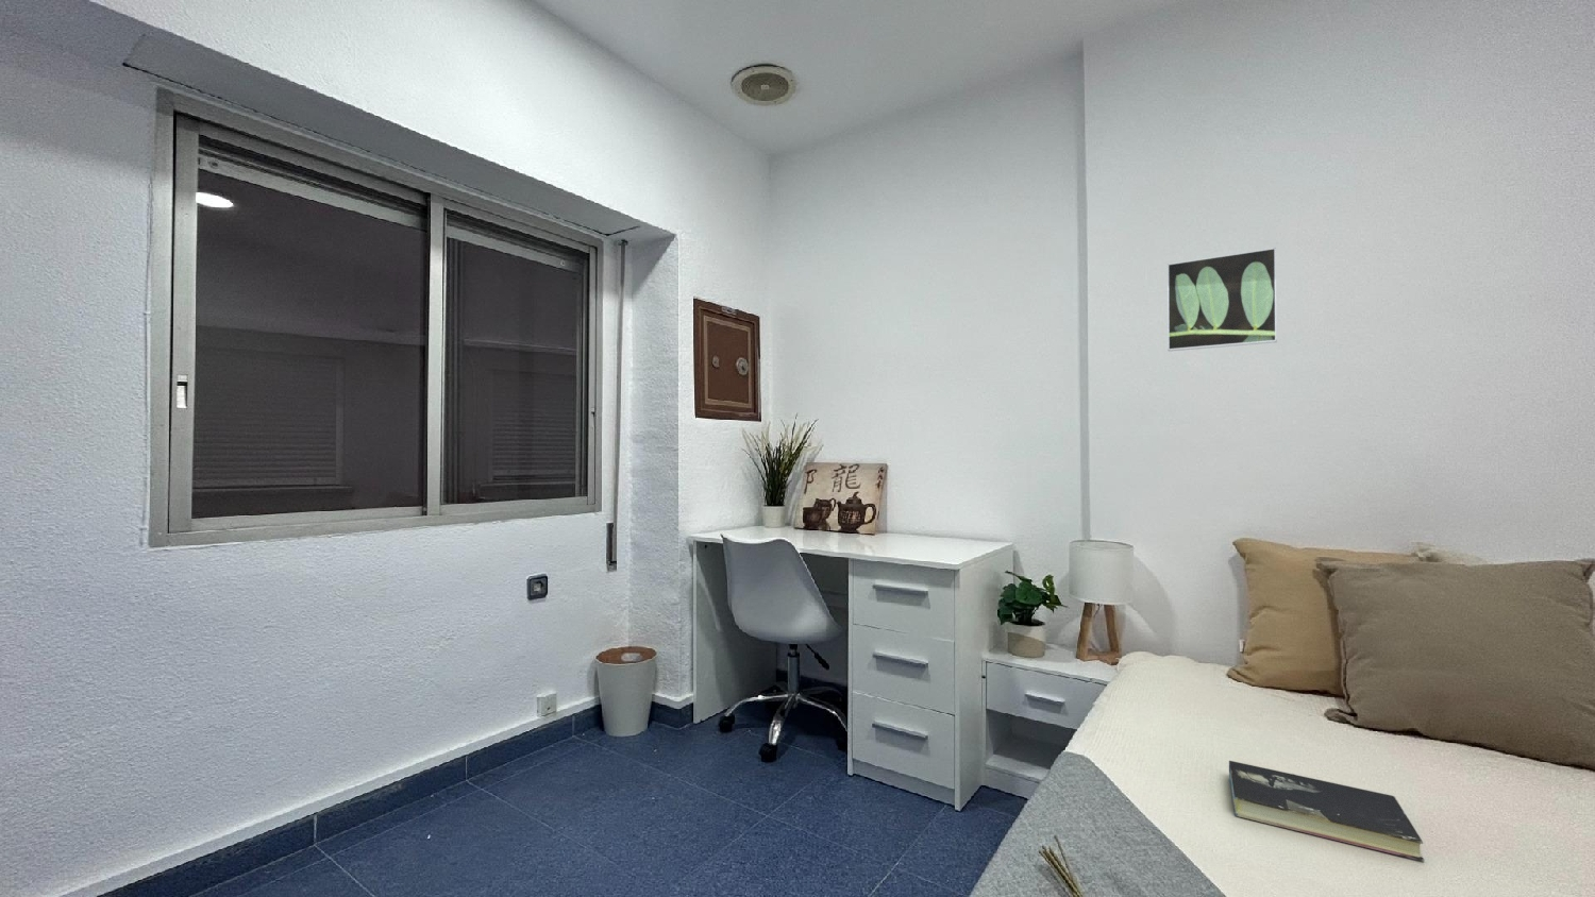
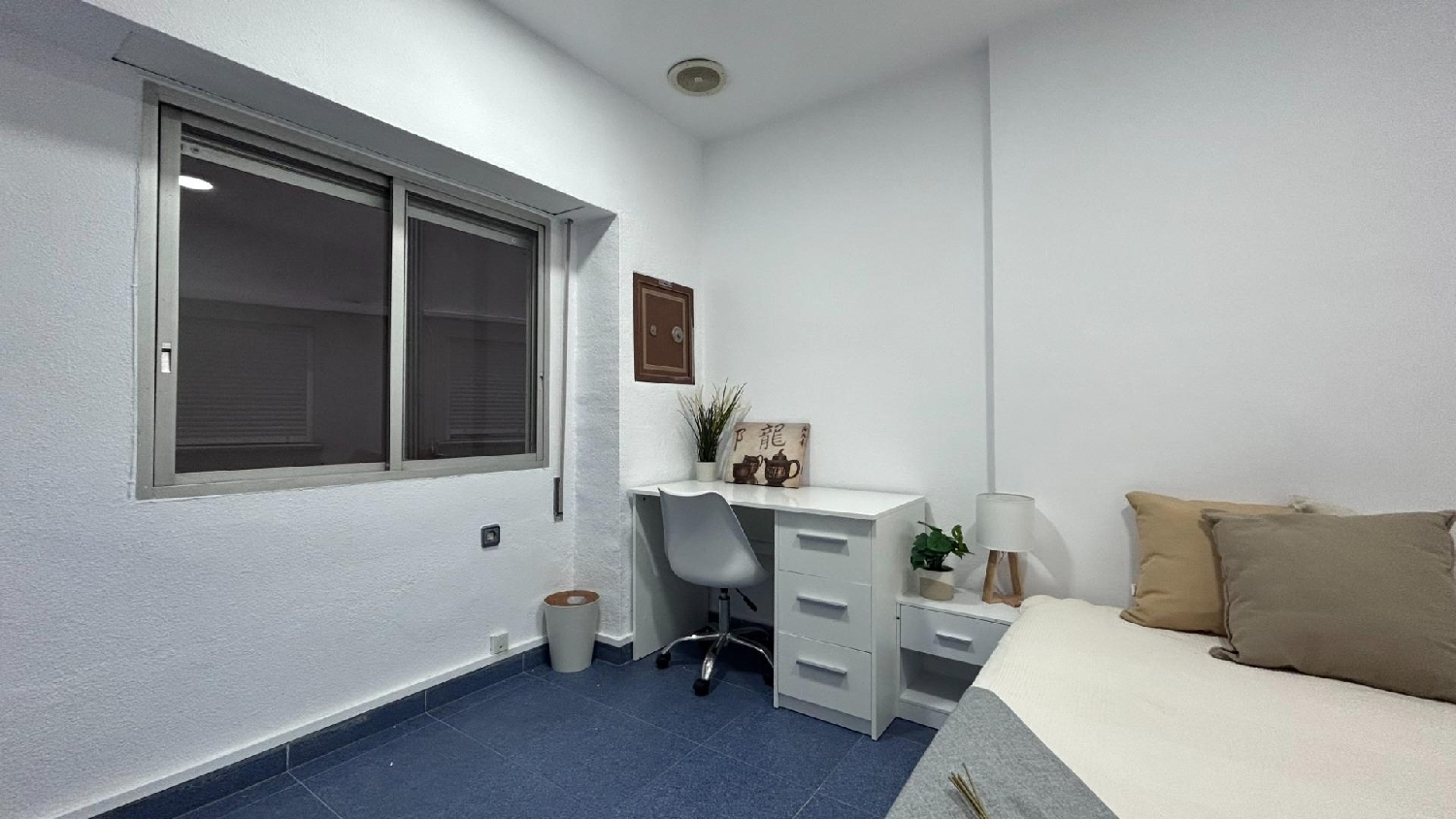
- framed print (1219, 301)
- book (1315, 804)
